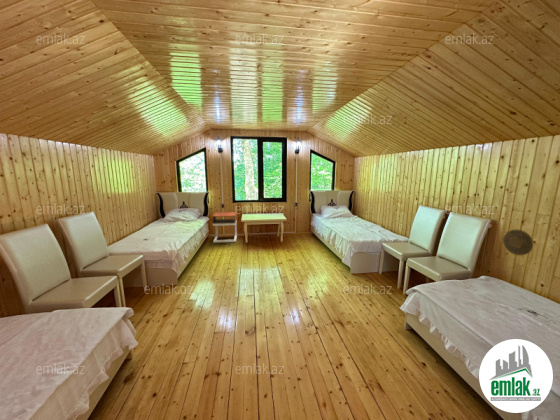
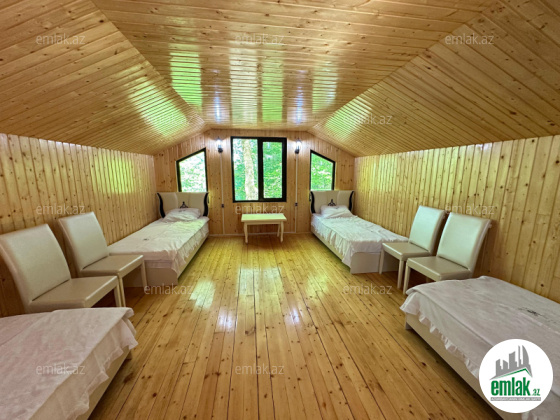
- nightstand (225, 224)
- decorative plate (516, 242)
